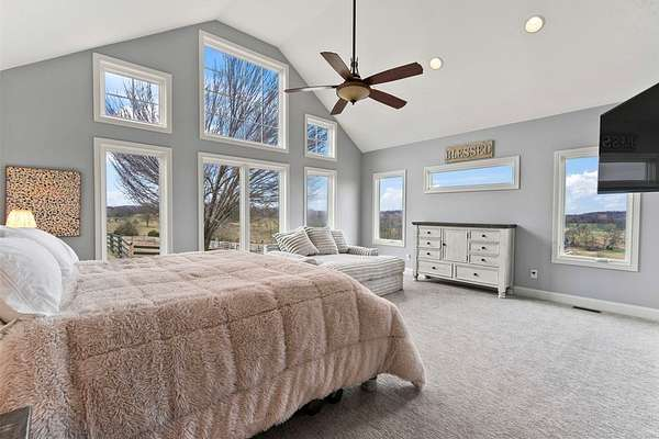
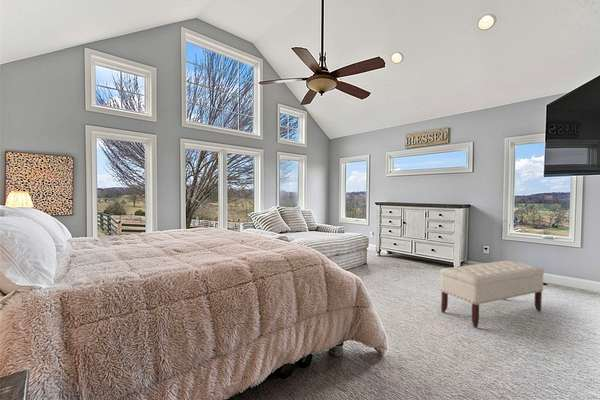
+ bench (492, 289)
